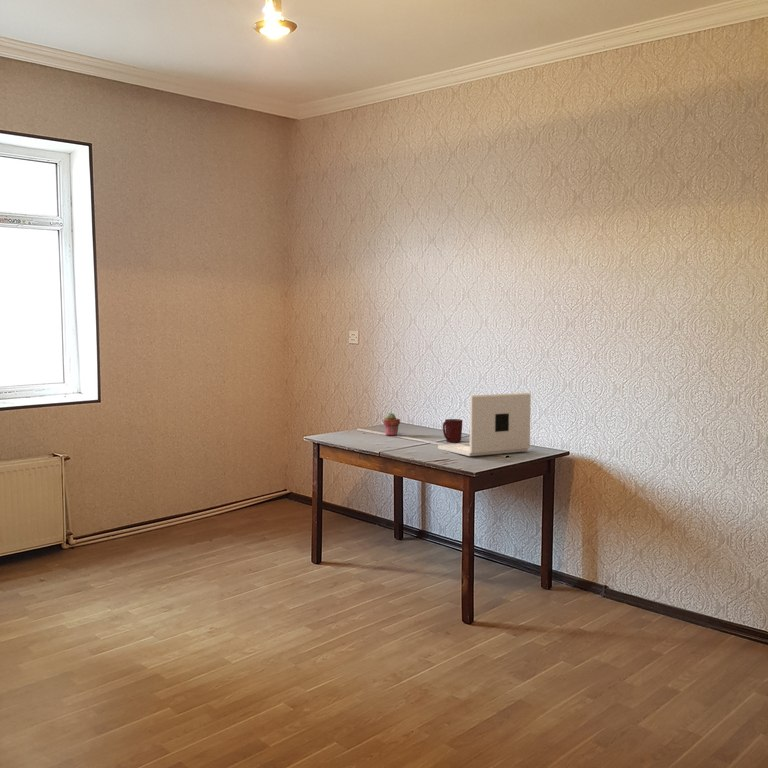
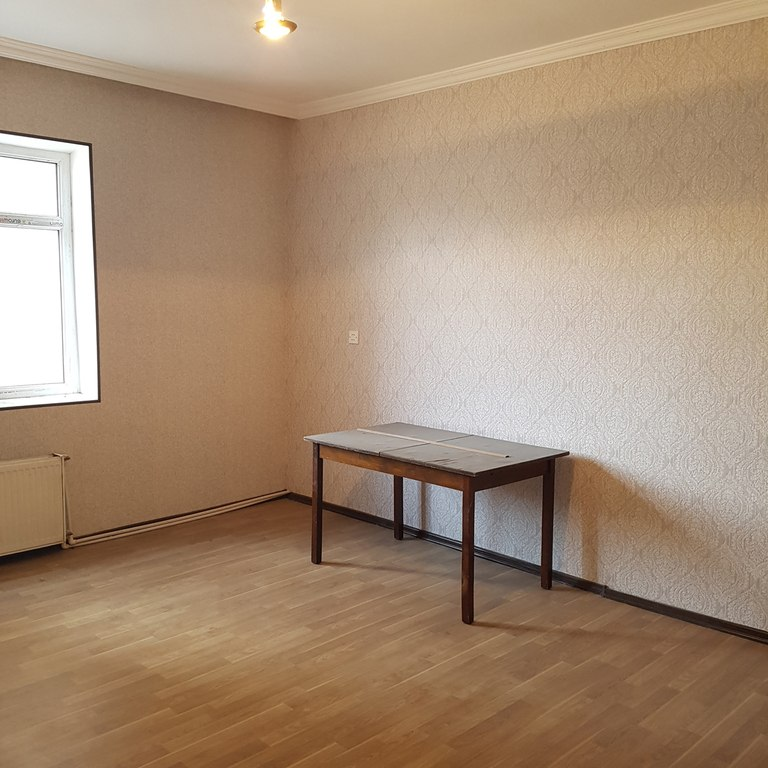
- mug (451, 430)
- potted succulent (391, 423)
- laptop (483, 421)
